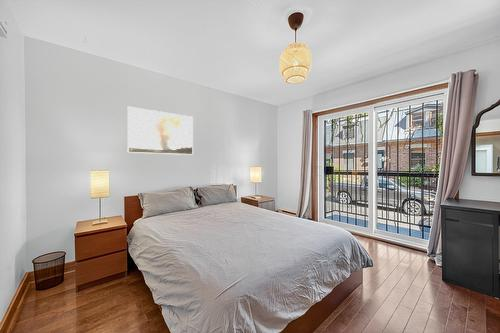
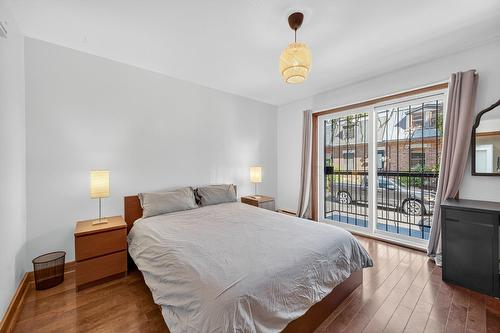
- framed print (163, 133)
